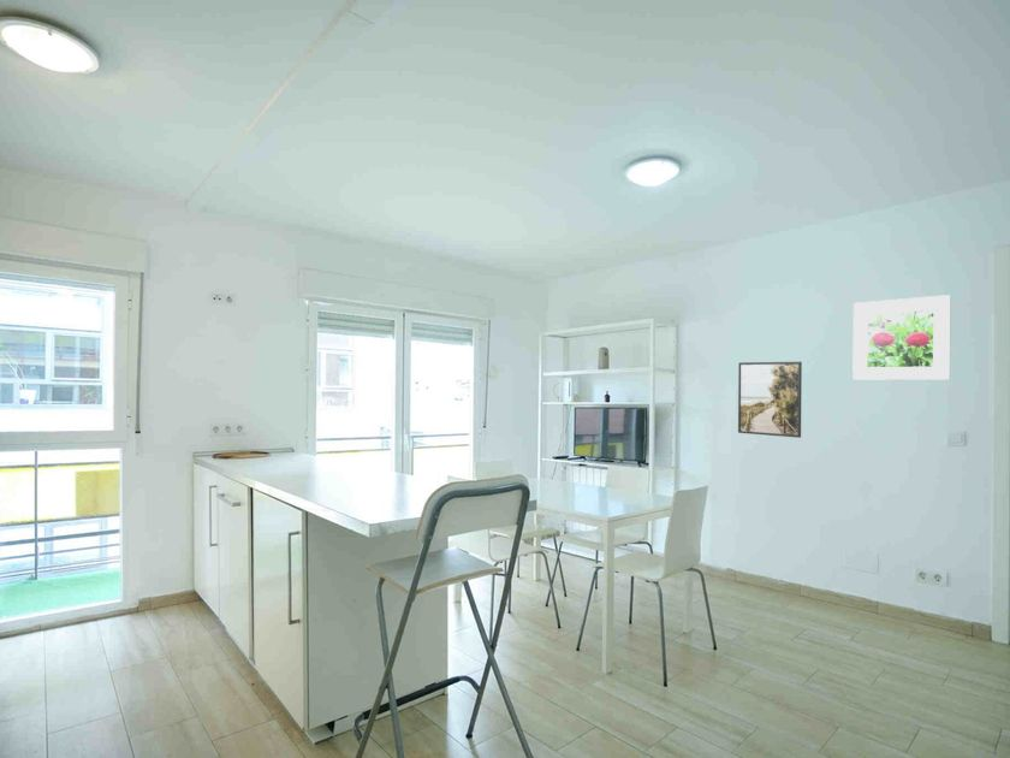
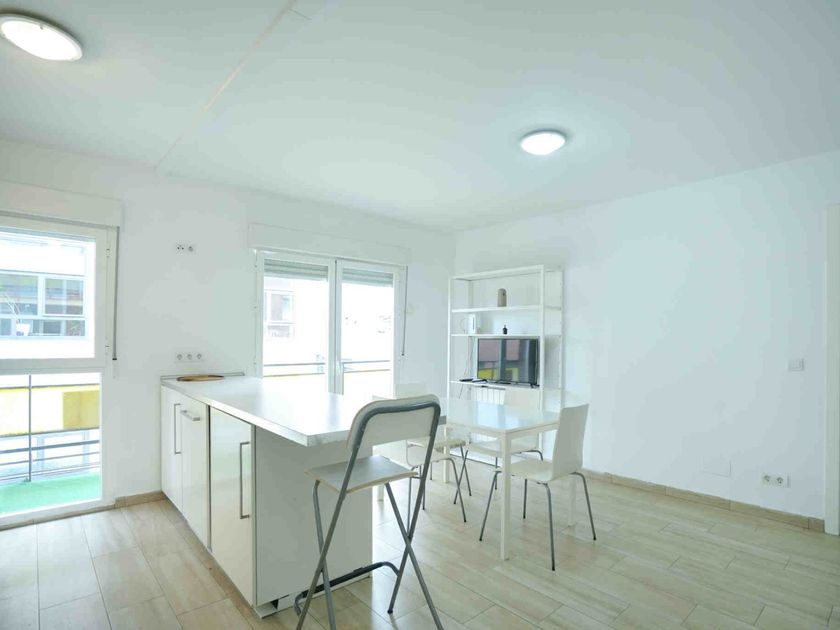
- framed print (768, 398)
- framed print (899, 339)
